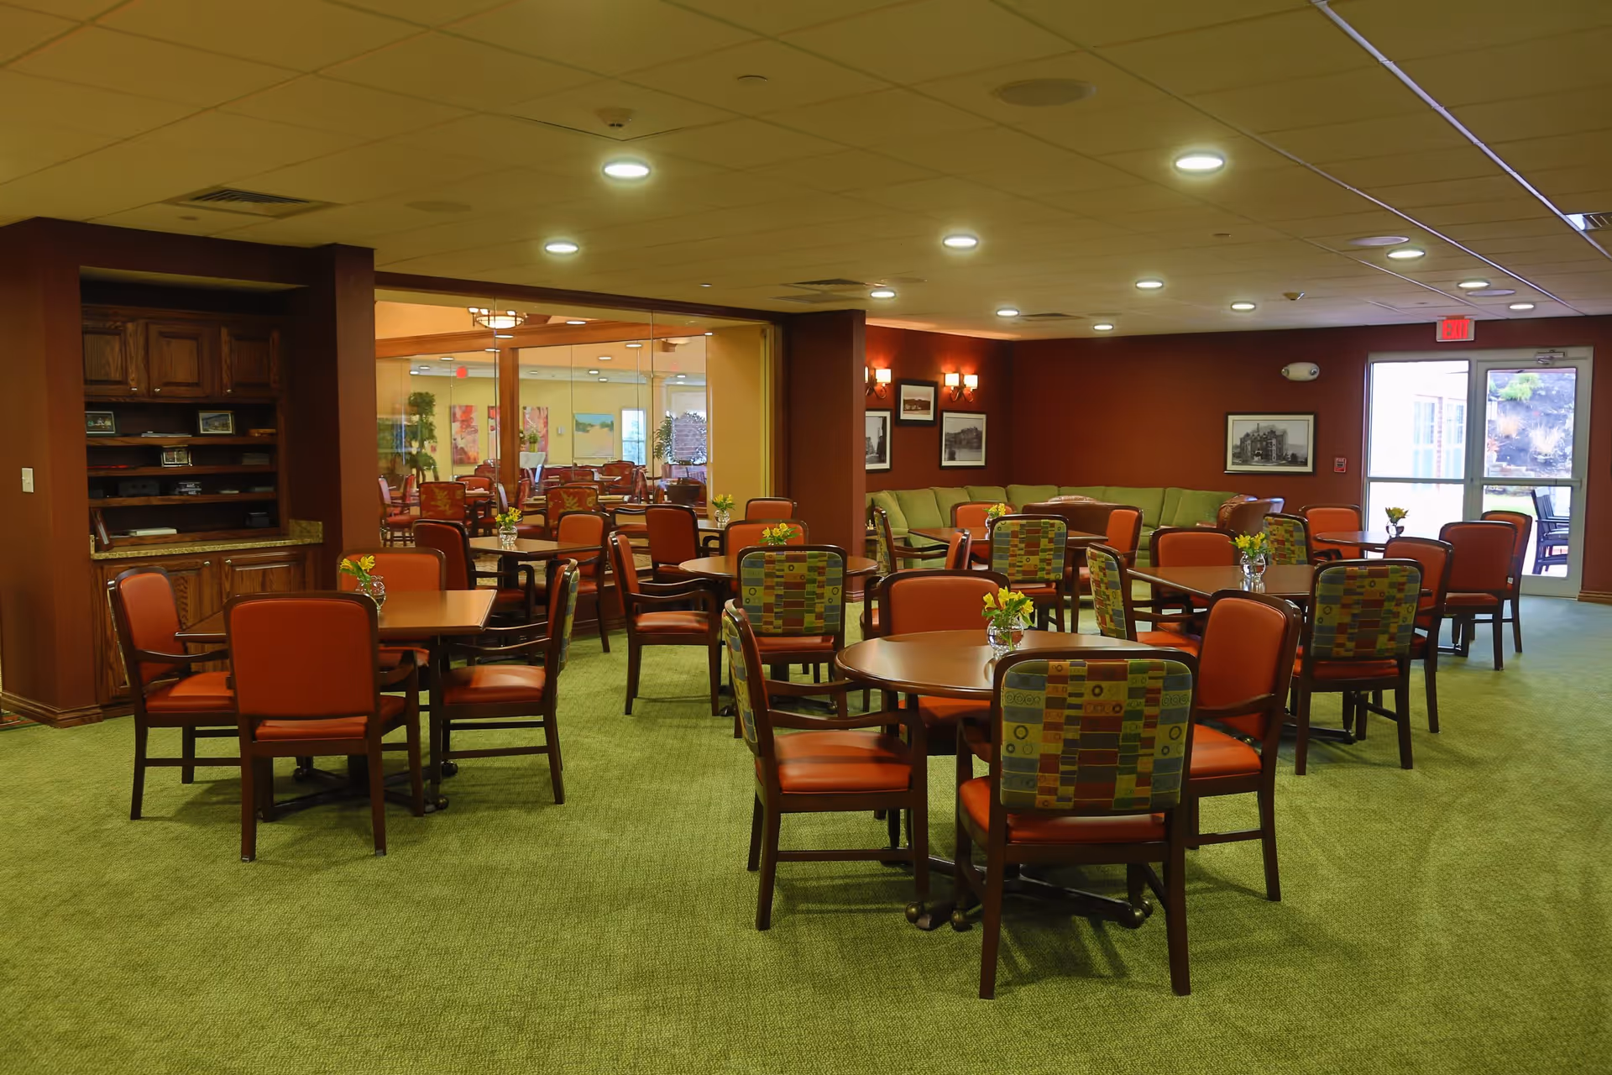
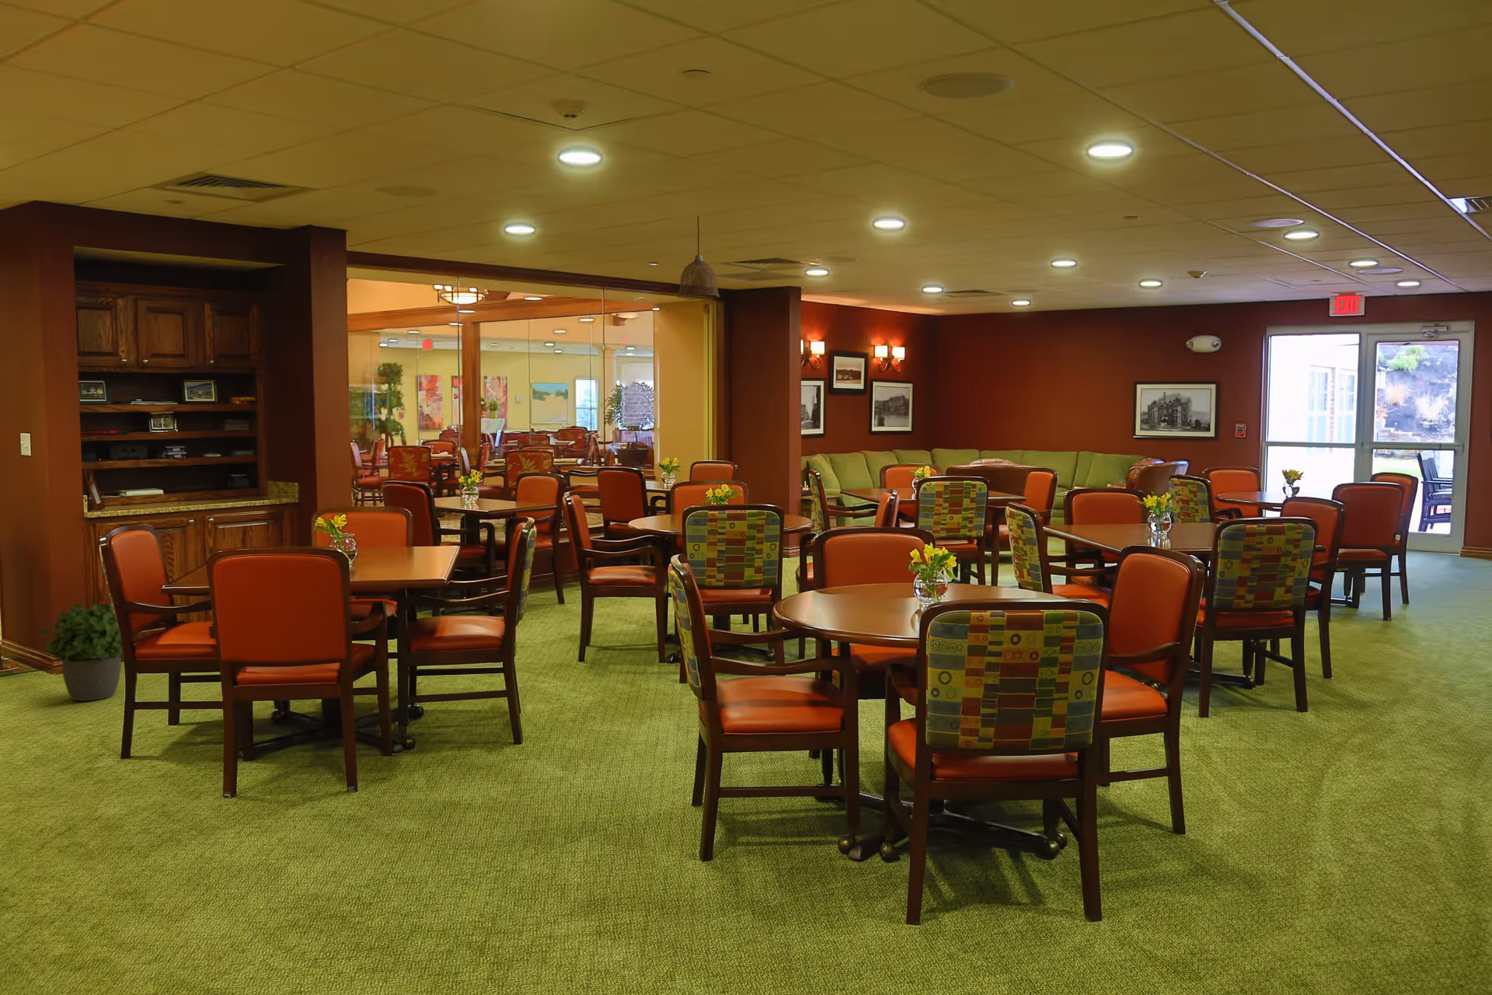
+ potted plant (89, 649)
+ pendant lamp (698, 257)
